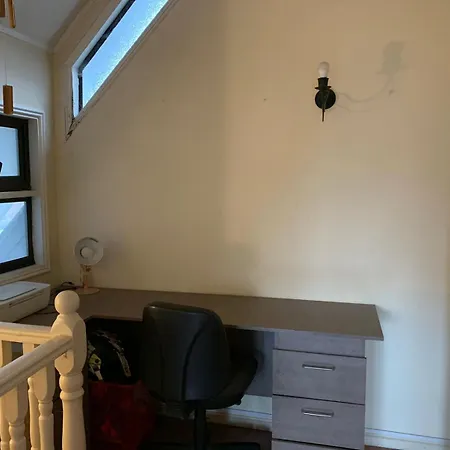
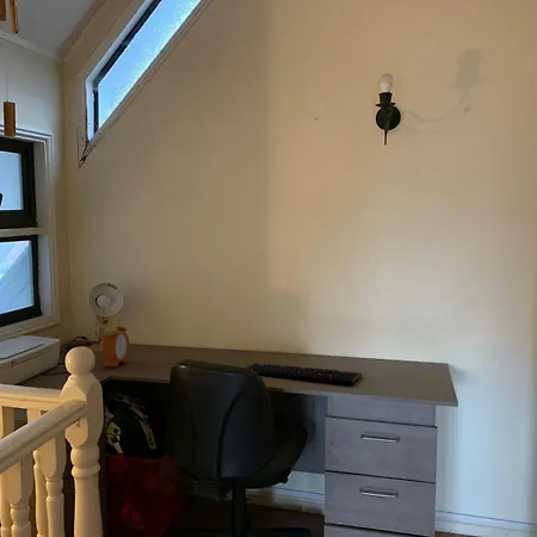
+ alarm clock (116, 340)
+ keyboard (300, 371)
